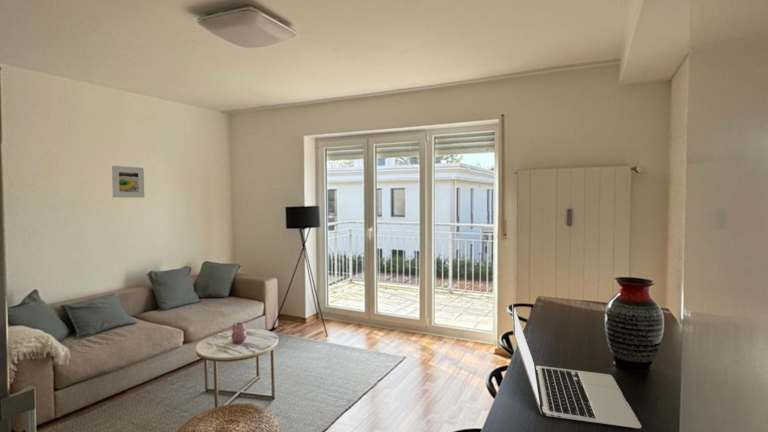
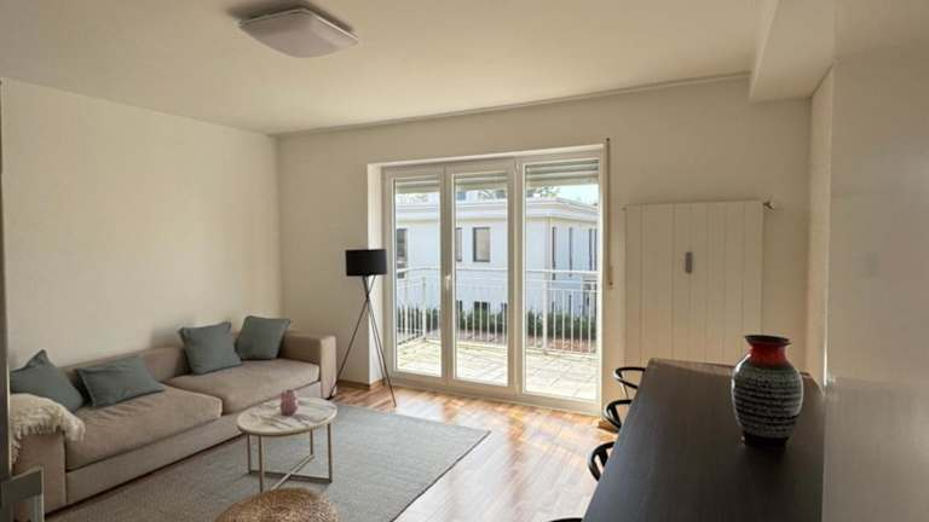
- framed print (128, 182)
- laptop (566, 369)
